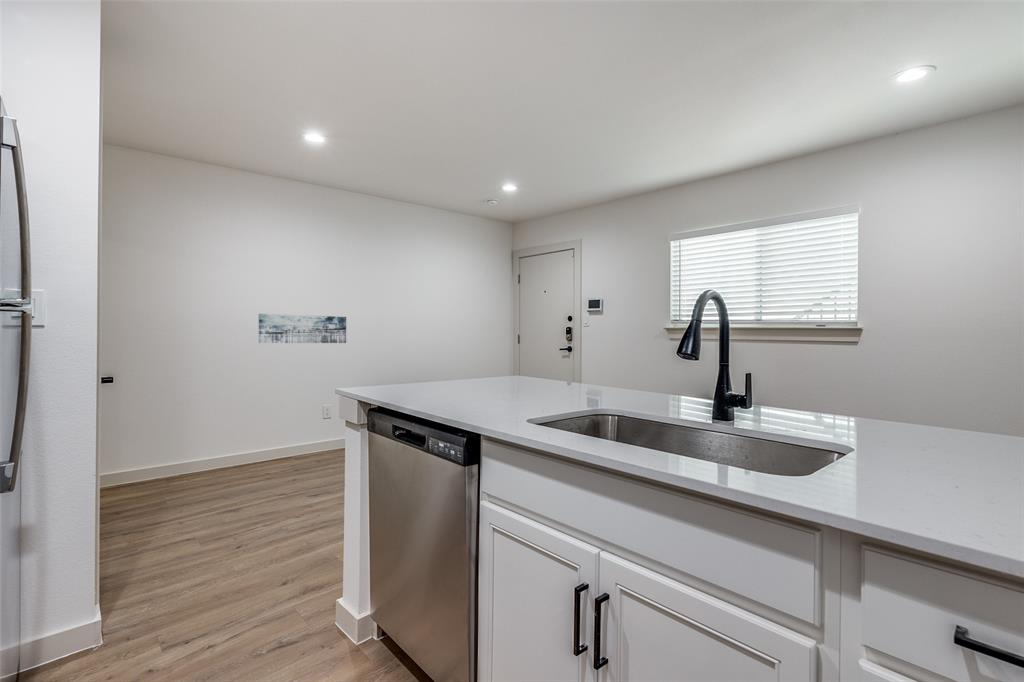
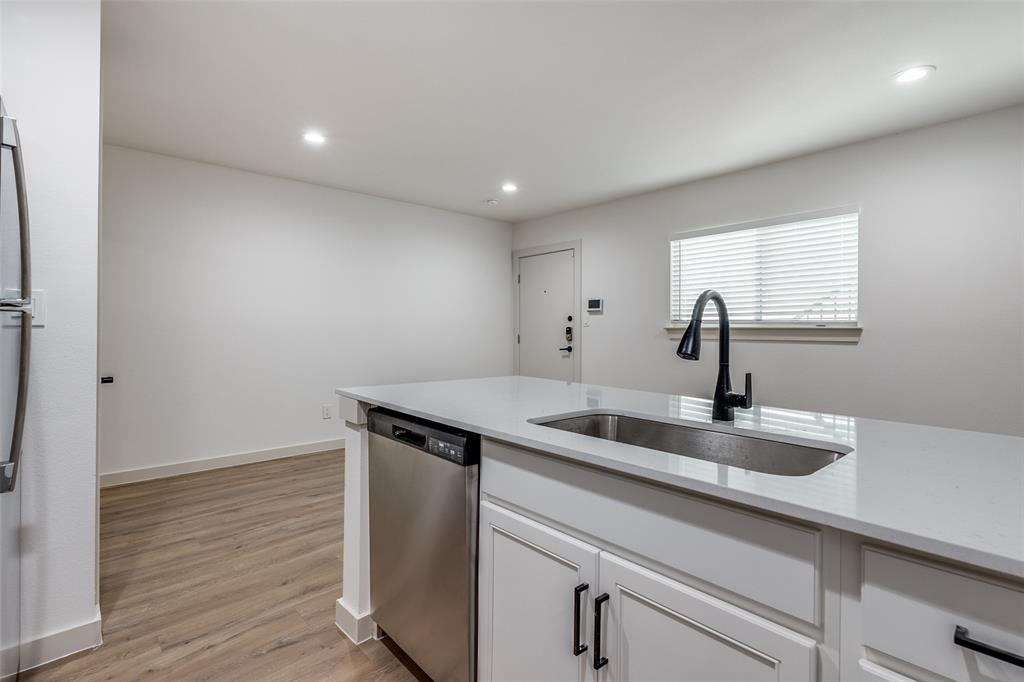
- wall art (304, 329)
